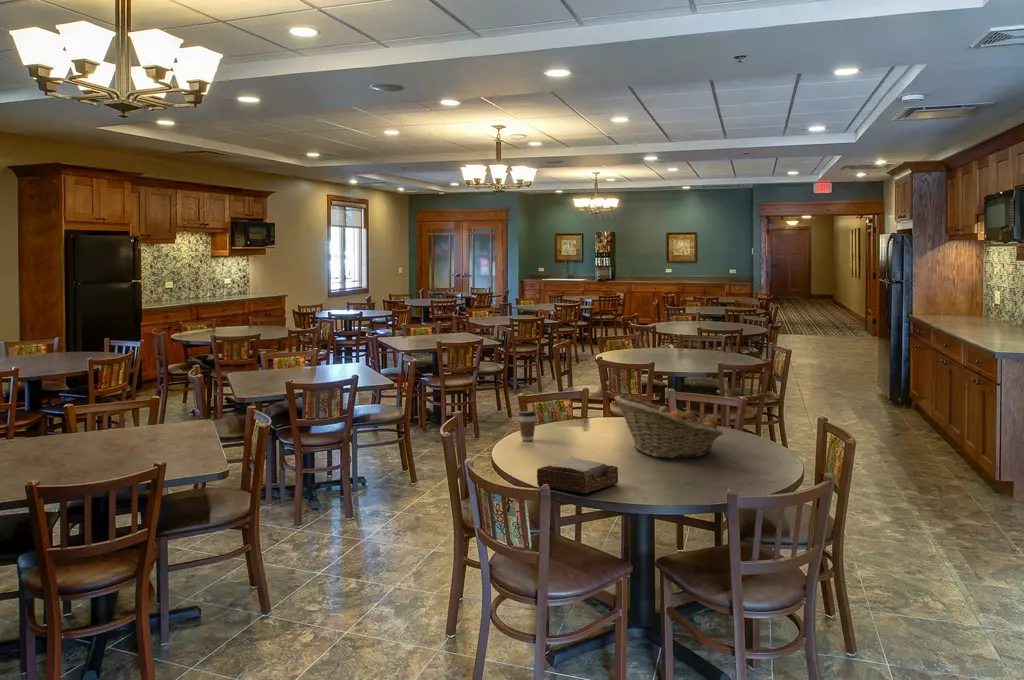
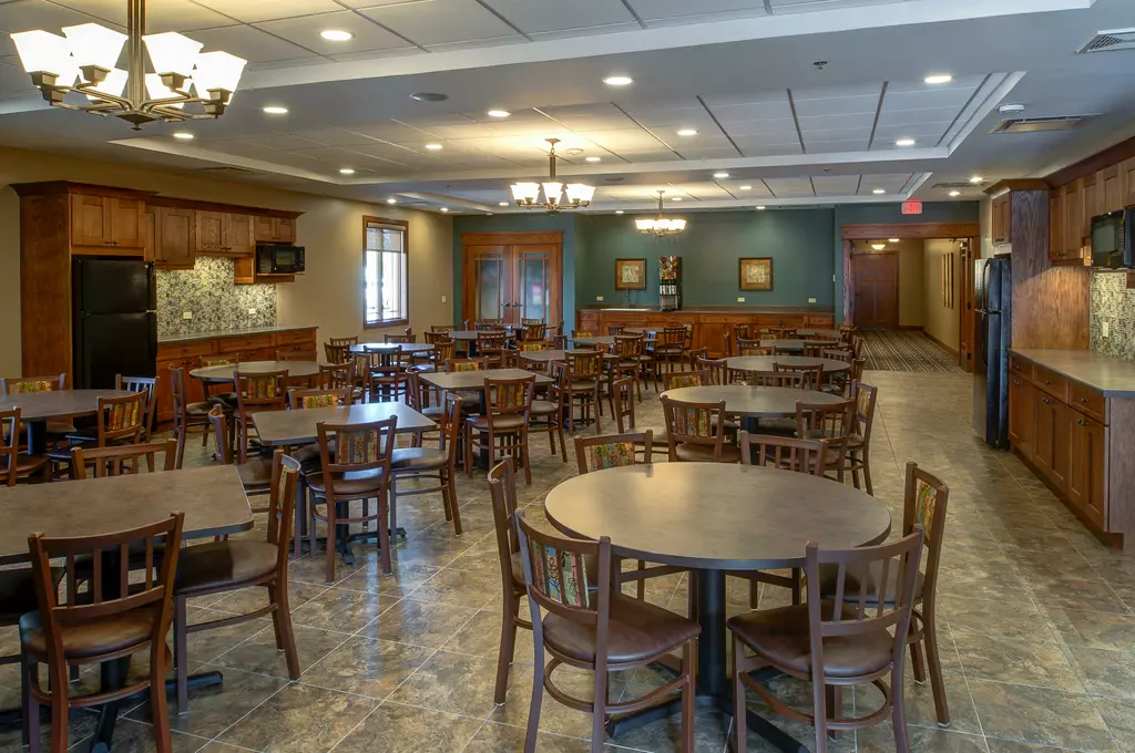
- coffee cup (527, 425)
- fruit basket (666, 423)
- napkin holder (577, 473)
